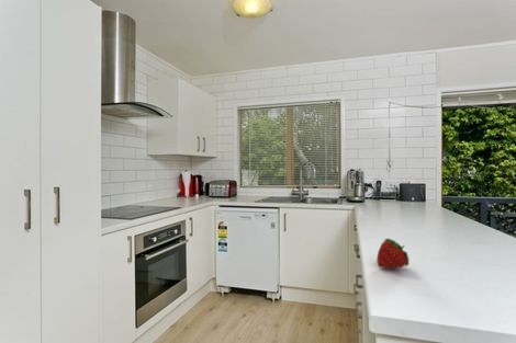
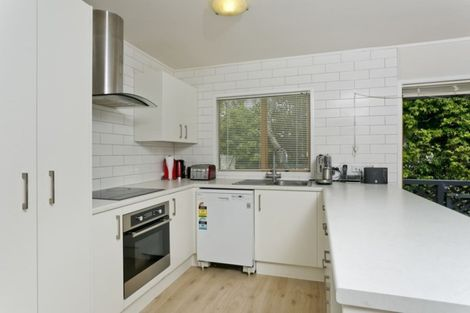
- fruit (393, 253)
